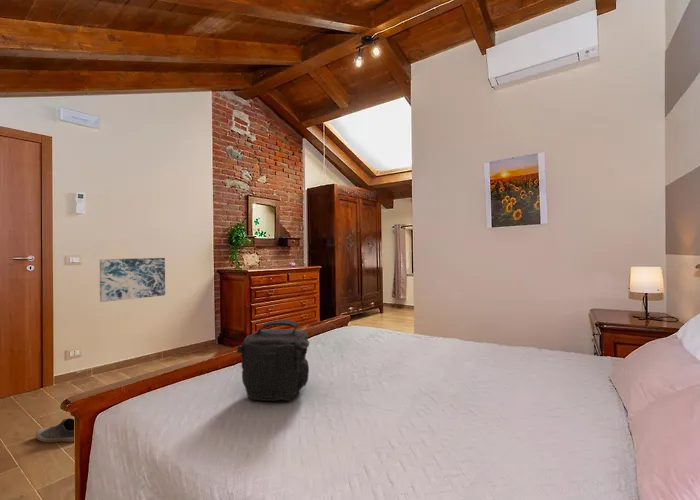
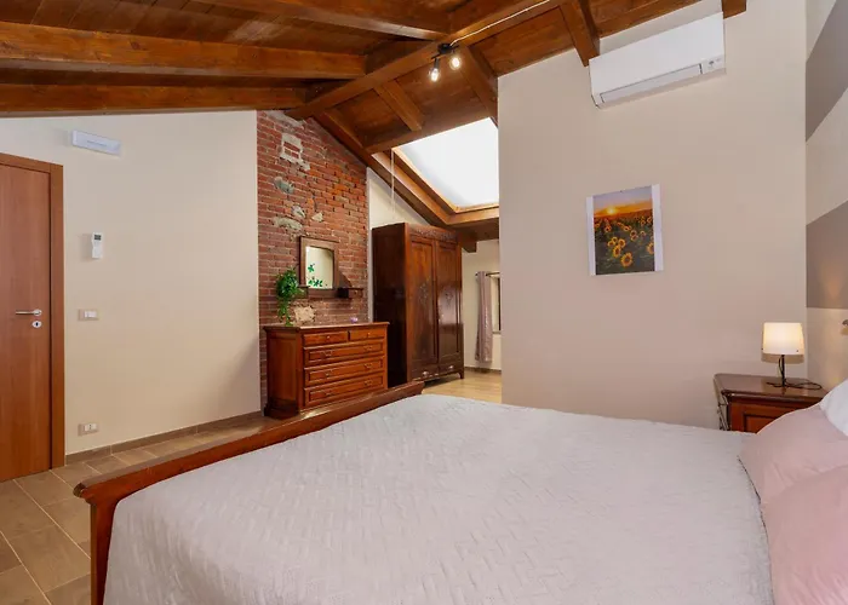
- shoulder bag (276, 357)
- shoe (60, 428)
- wall art (134, 278)
